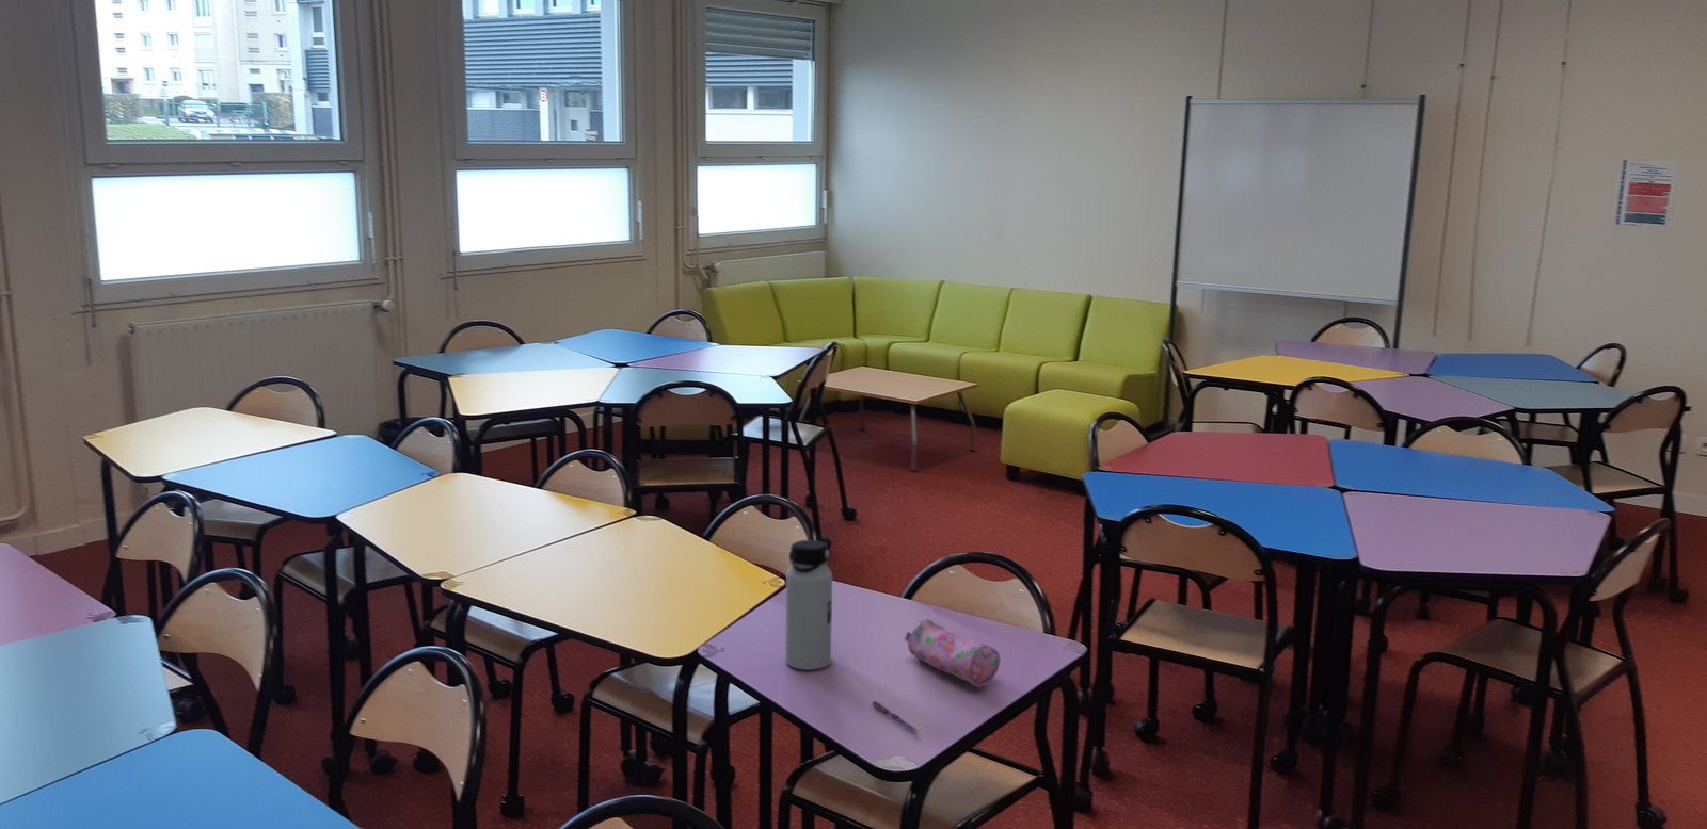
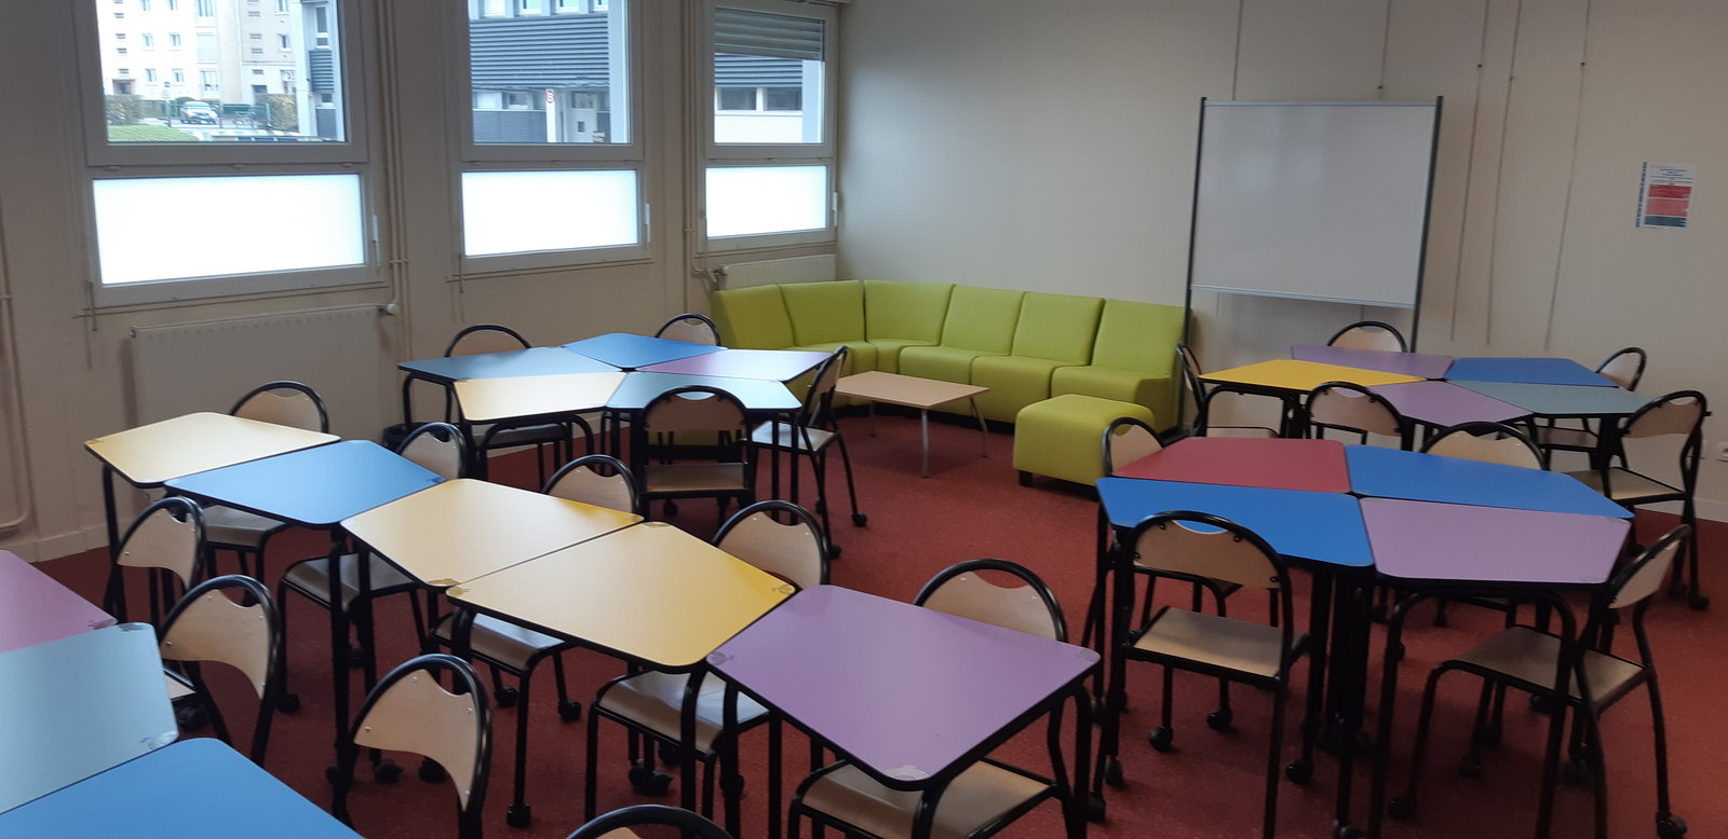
- pencil case (951, 651)
- water bottle (809, 603)
- pen (894, 715)
